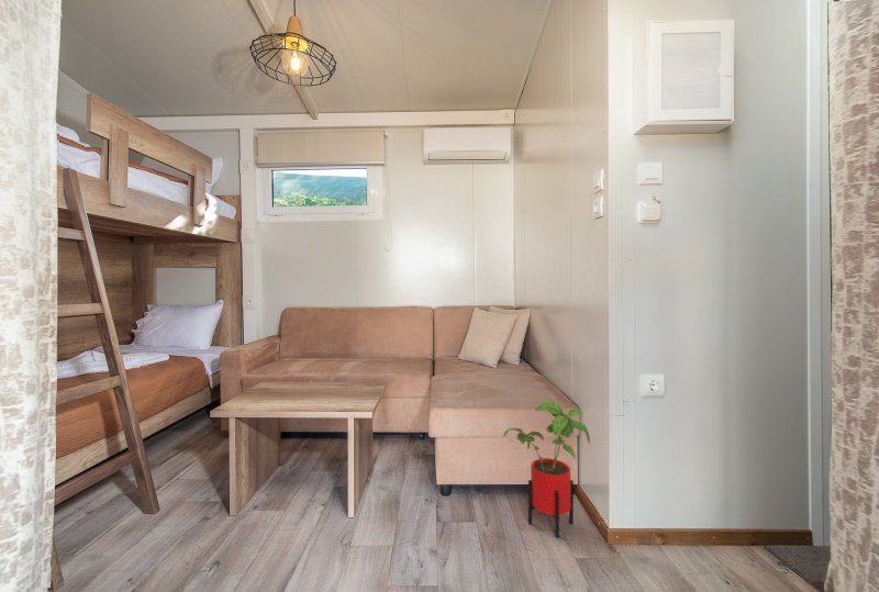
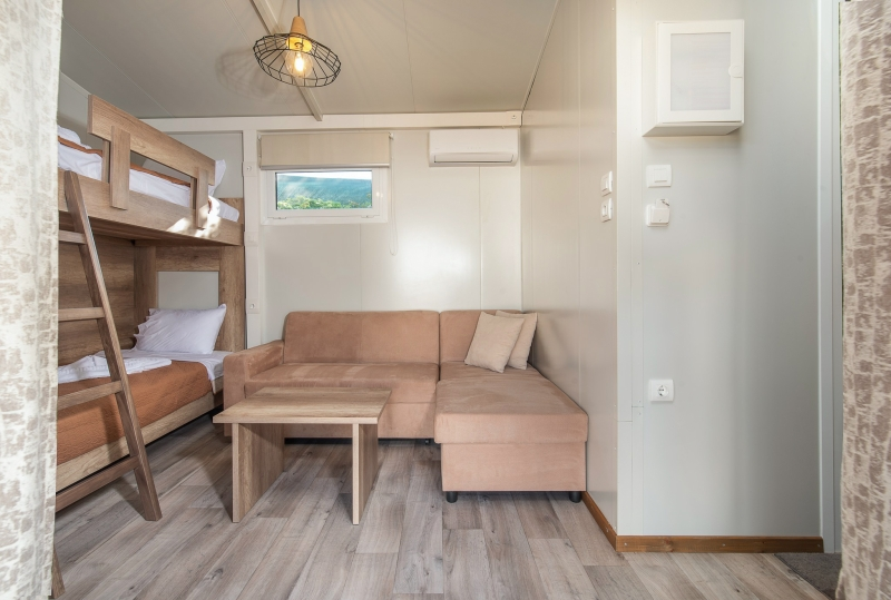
- house plant (549, 461)
